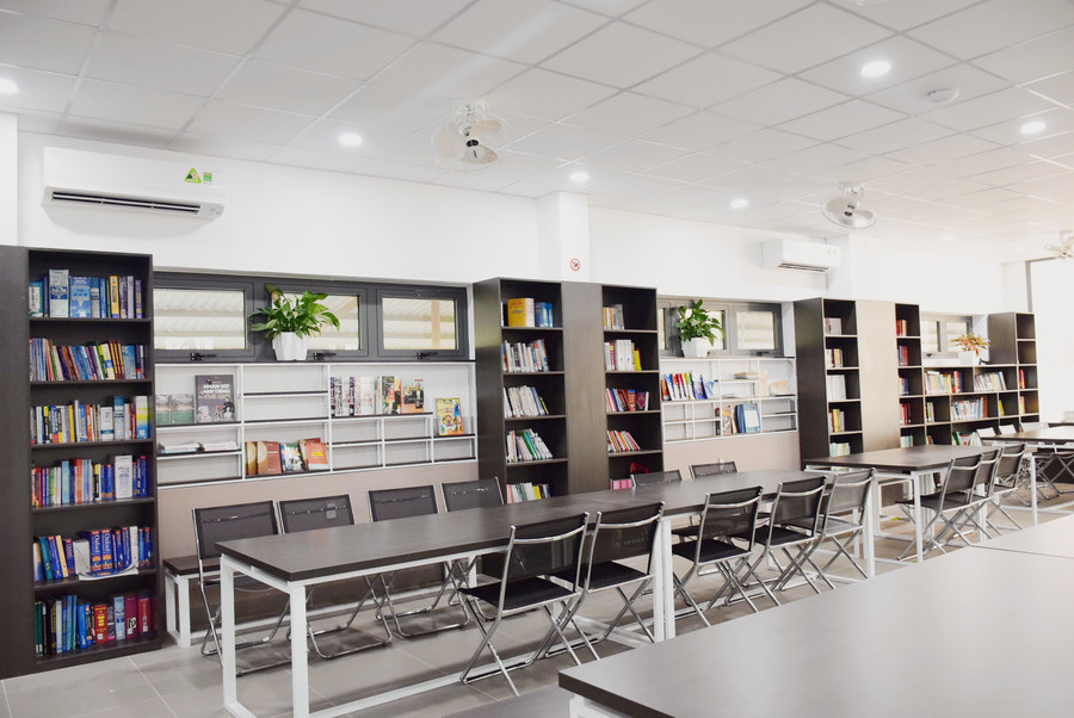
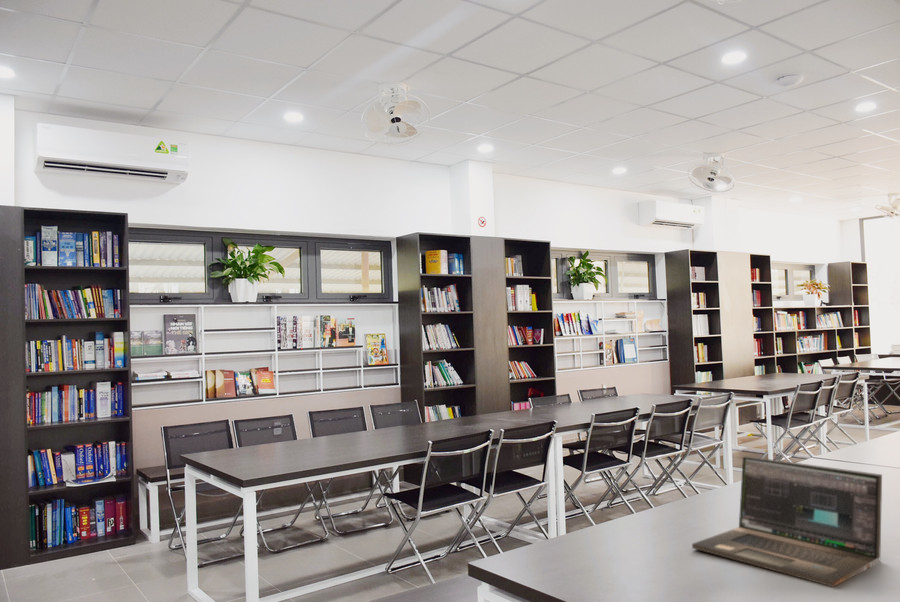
+ laptop (784, 512)
